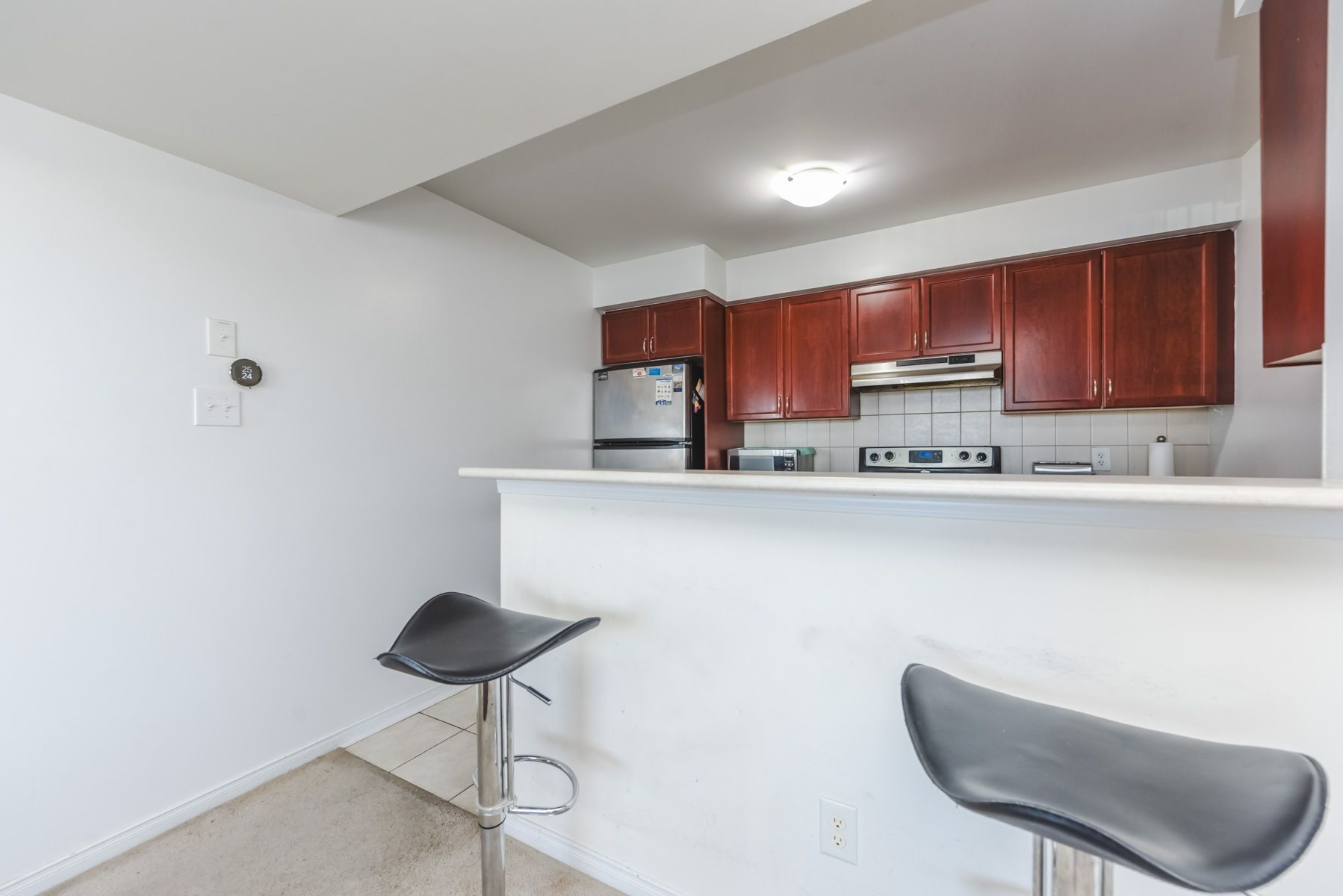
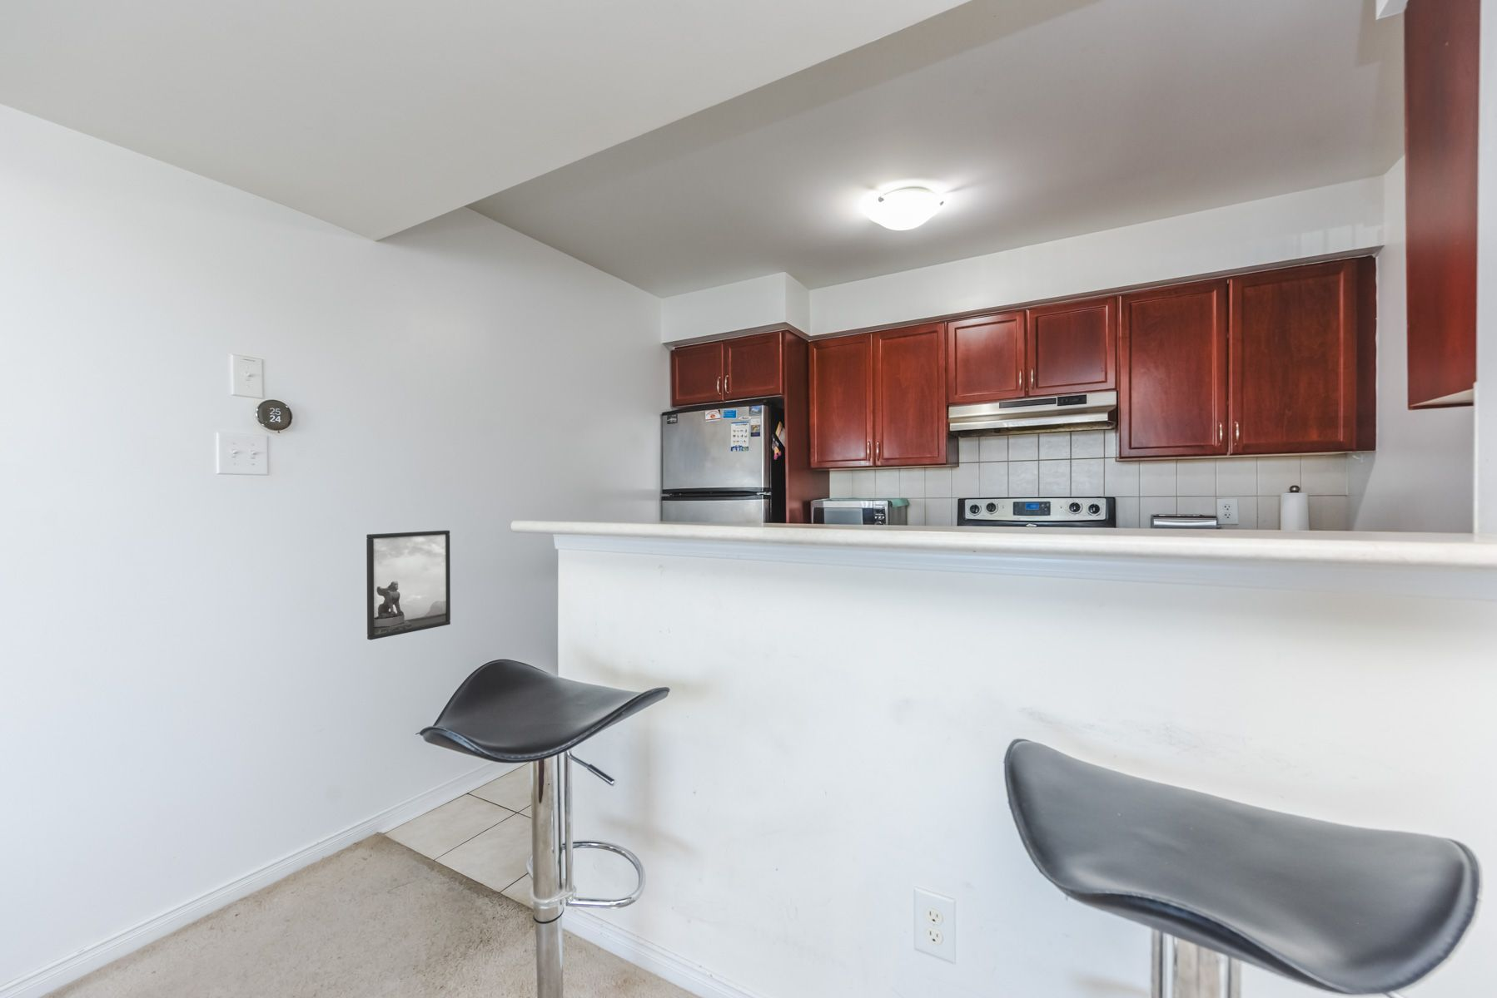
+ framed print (410, 581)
